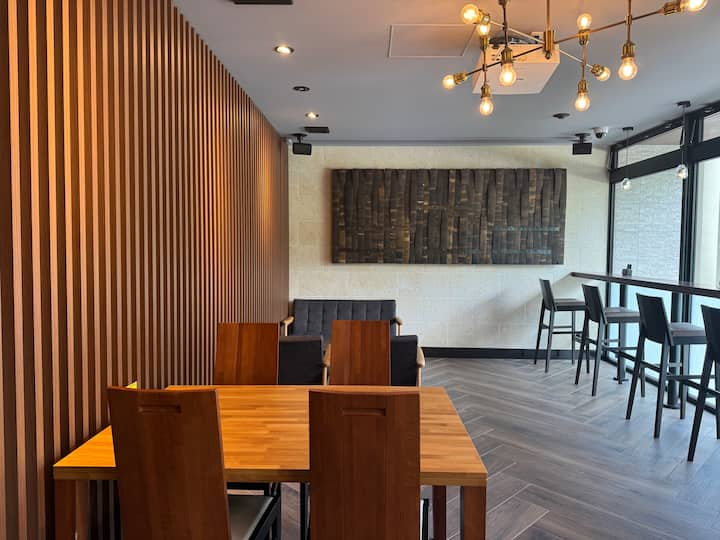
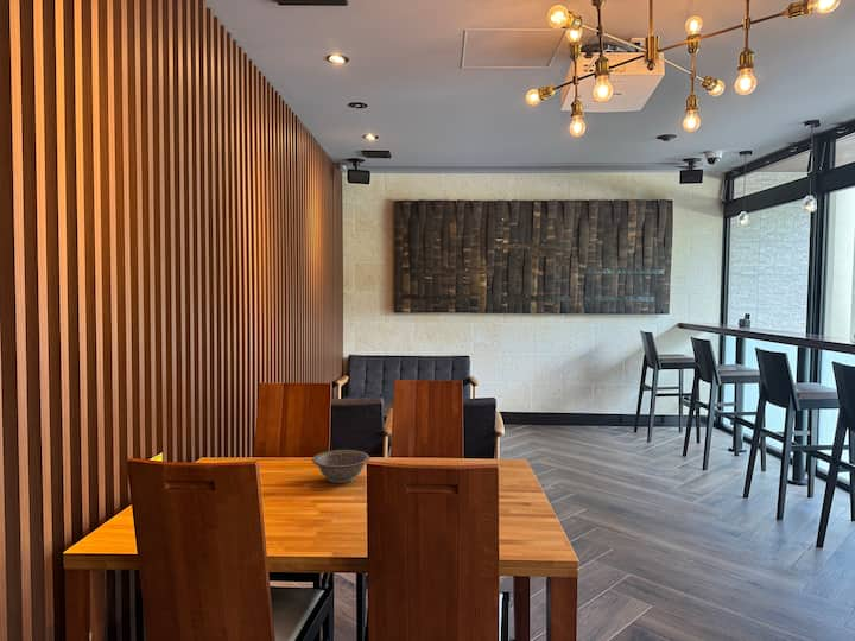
+ decorative bowl (341, 468)
